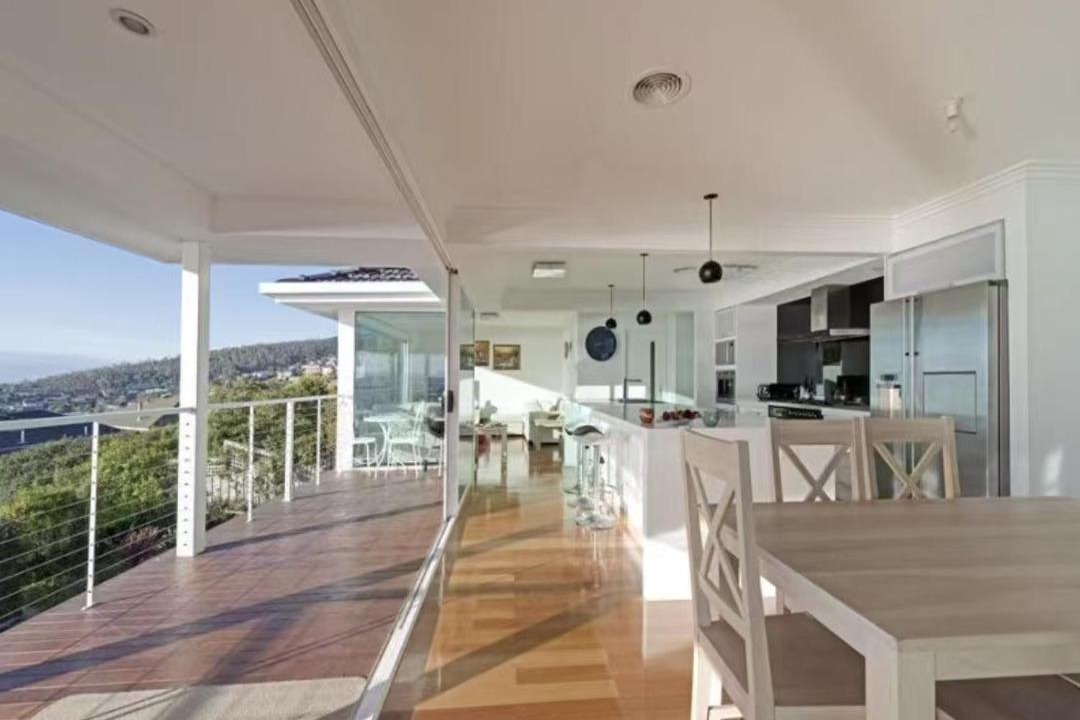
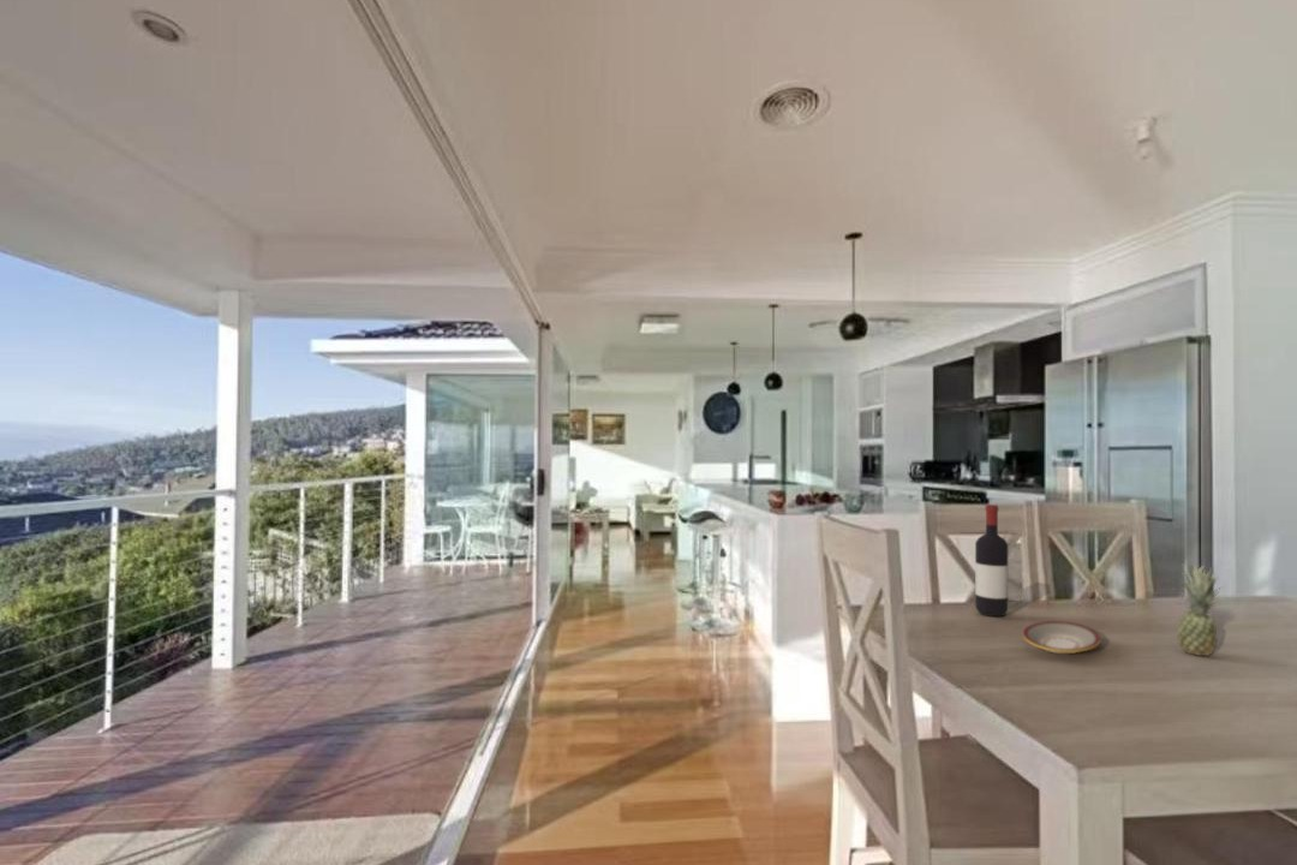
+ plate (1060, 639)
+ wine bottle (991, 559)
+ fruit (1199, 607)
